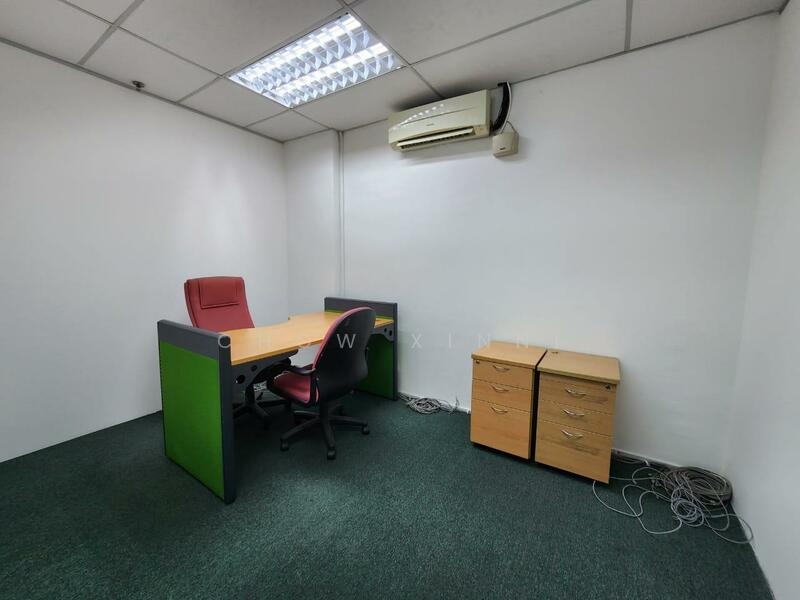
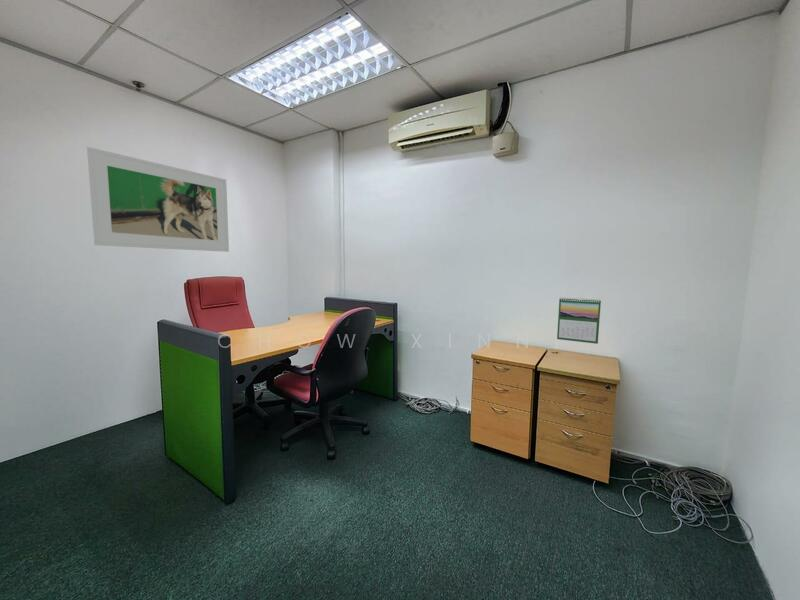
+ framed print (169, 207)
+ calendar (578, 319)
